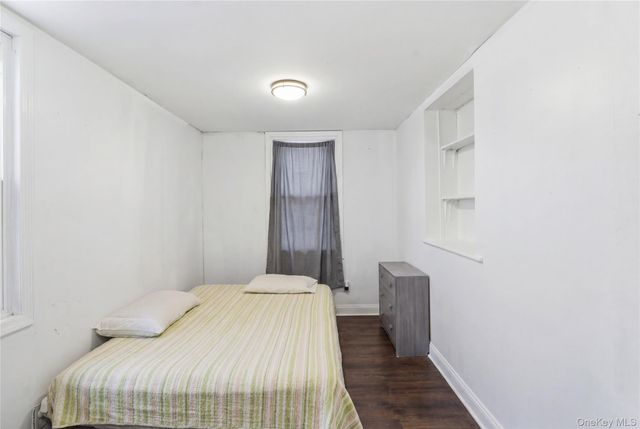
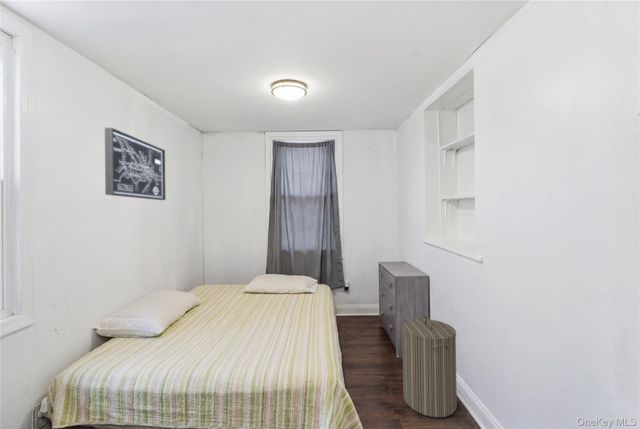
+ wall art (139, 169)
+ laundry hamper (428, 358)
